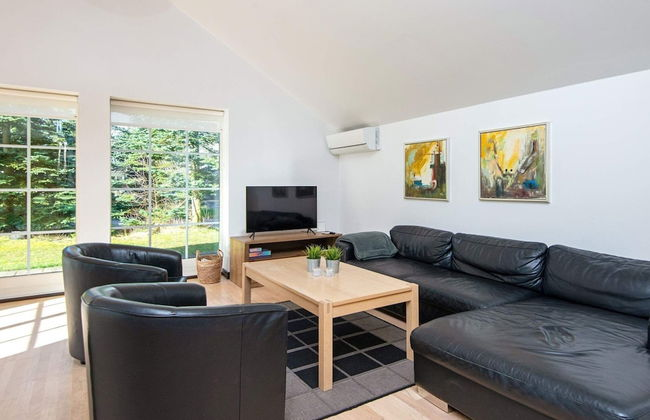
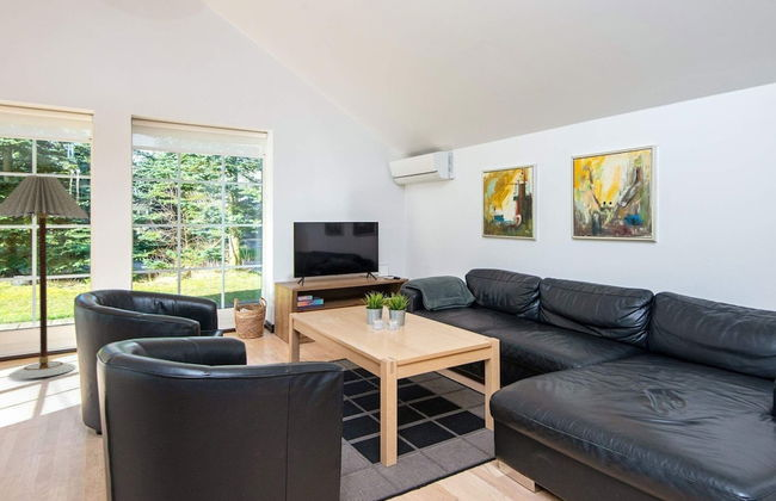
+ floor lamp (43, 273)
